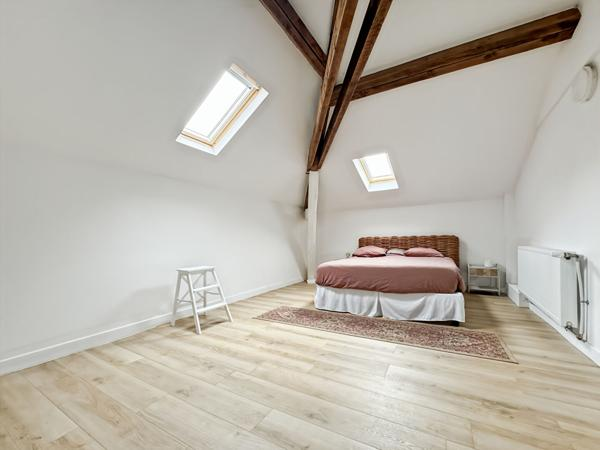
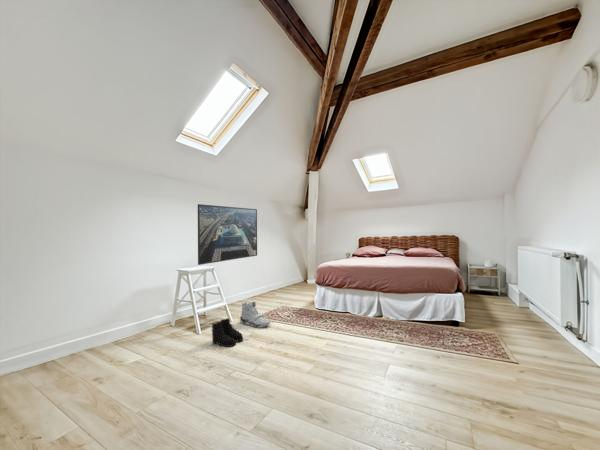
+ boots (227, 330)
+ sneaker (254, 313)
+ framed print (231, 233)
